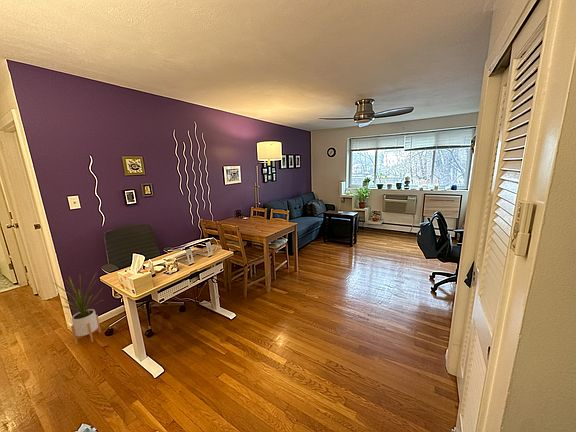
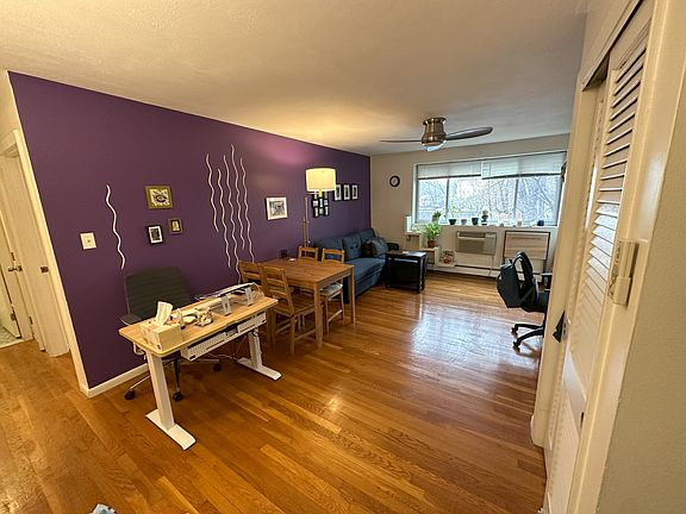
- house plant (82, 306)
